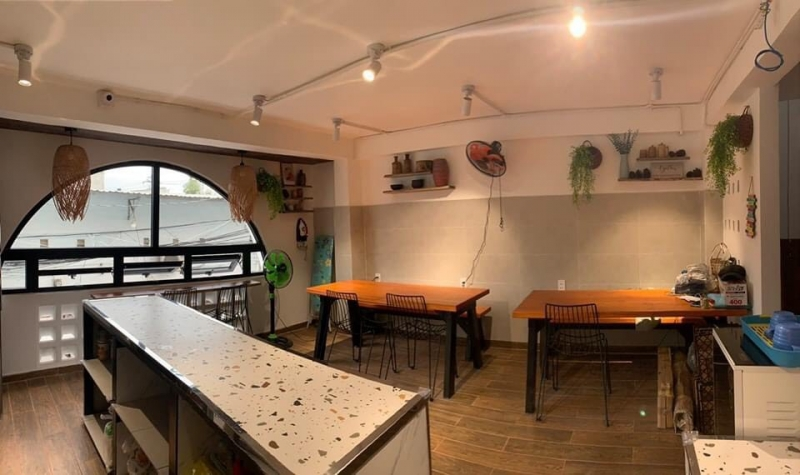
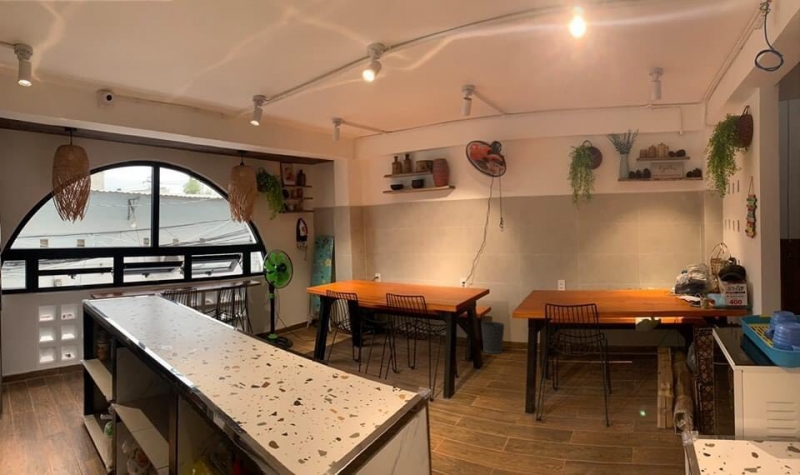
+ wastebasket (492, 337)
